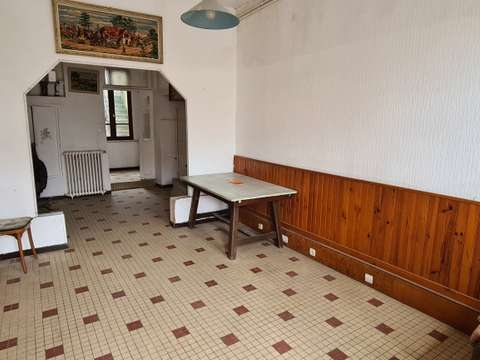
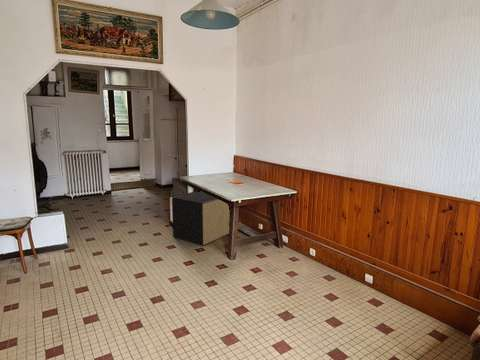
+ waste bin (201, 215)
